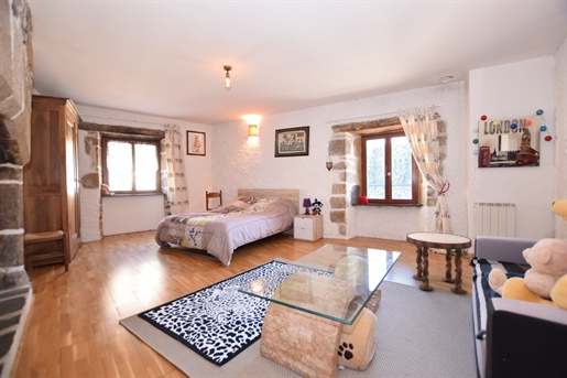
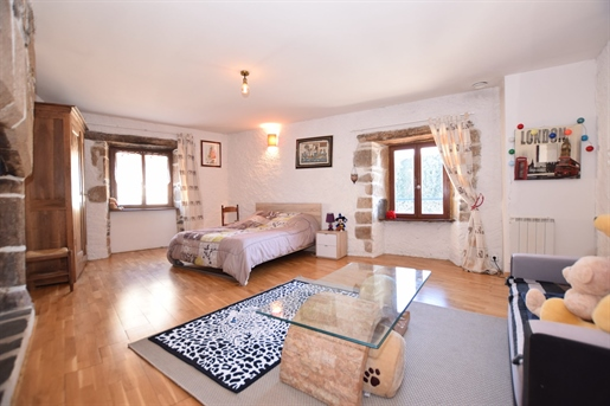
- side table (446, 260)
